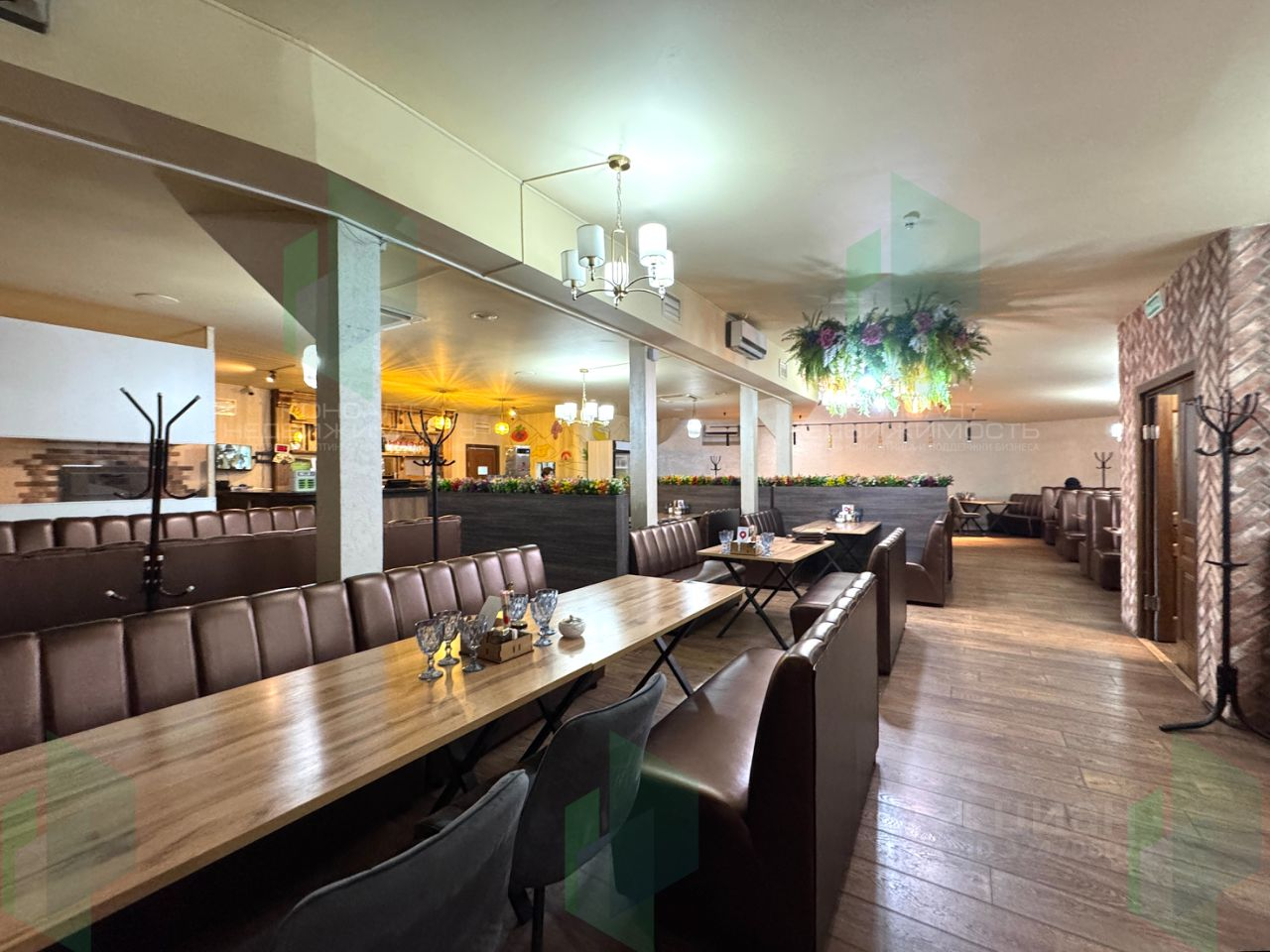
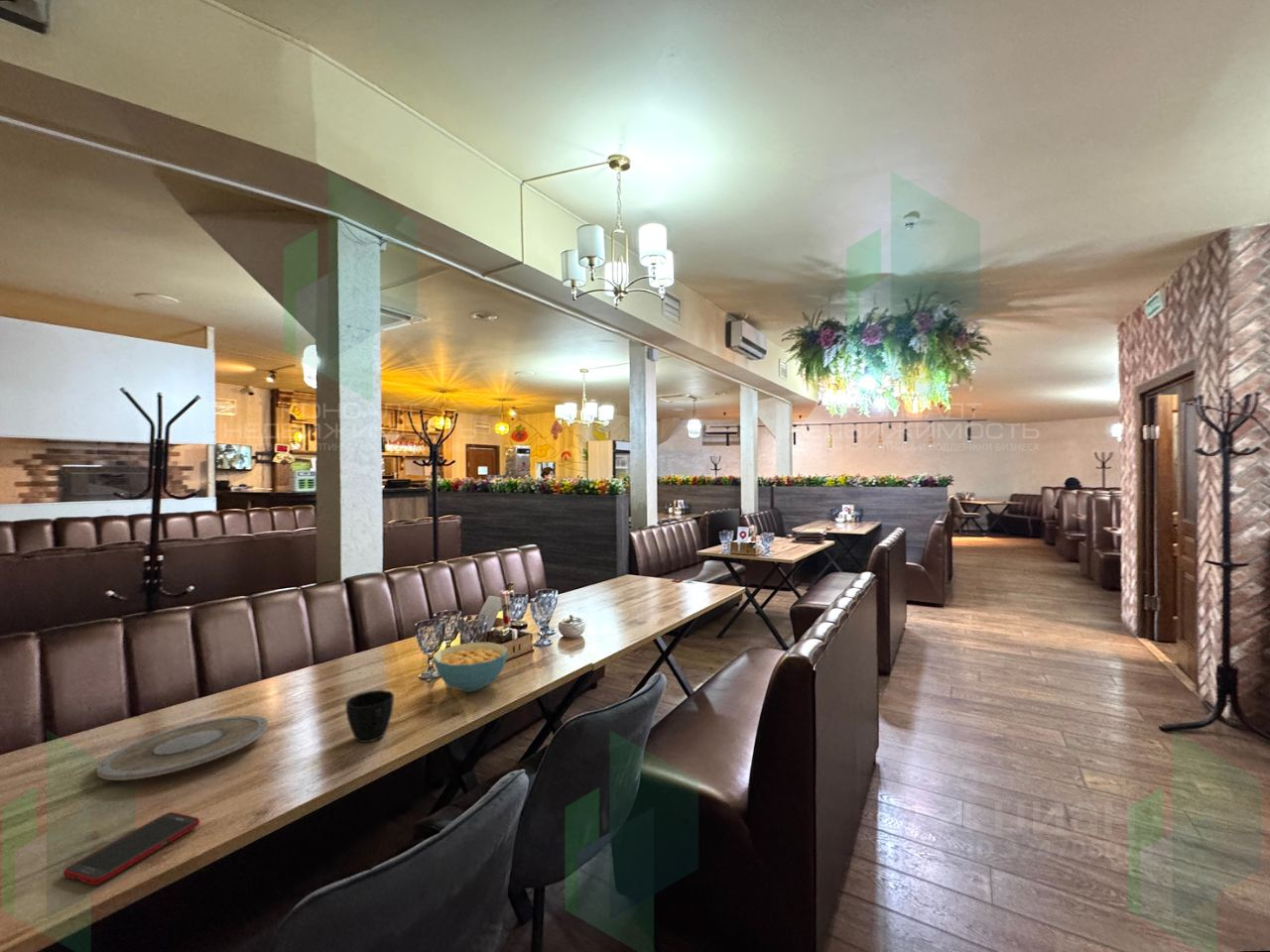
+ cup (369, 718)
+ cereal bowl (471, 669)
+ cell phone (136, 845)
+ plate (189, 743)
